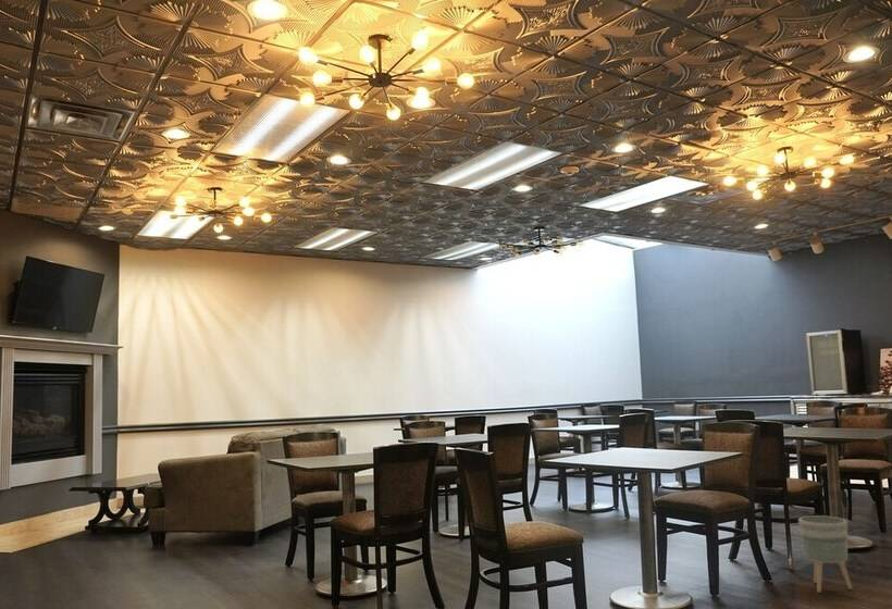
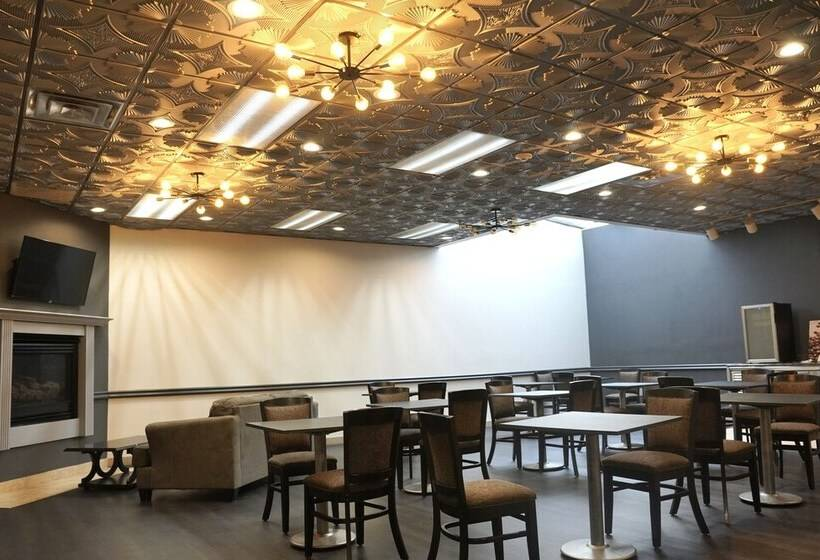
- planter (825, 554)
